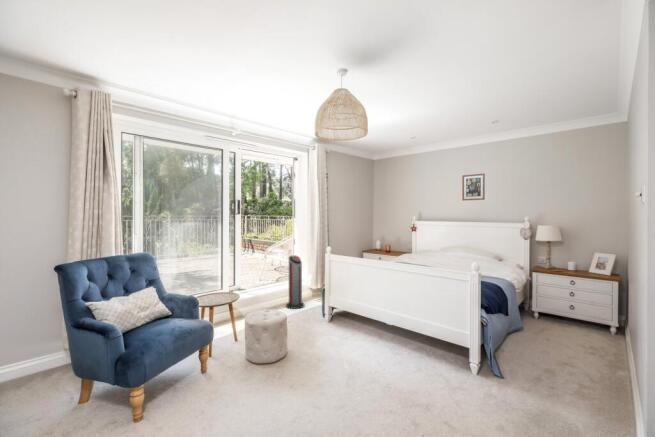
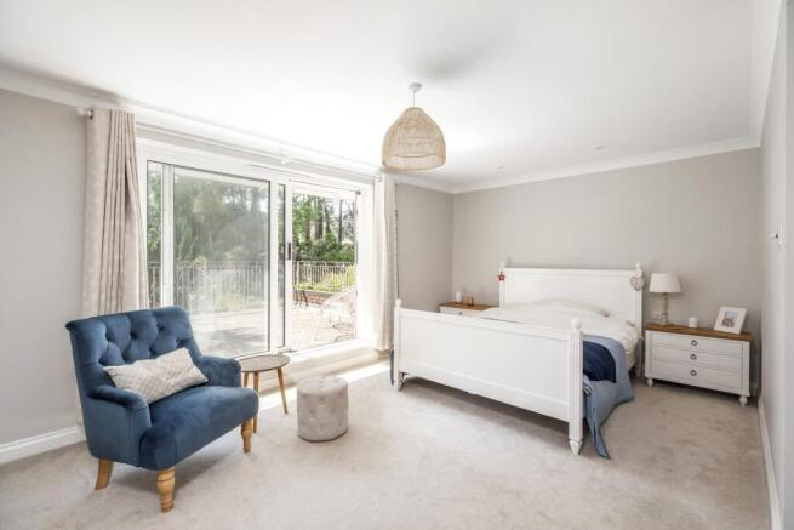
- air purifier (295, 280)
- wall art (473, 187)
